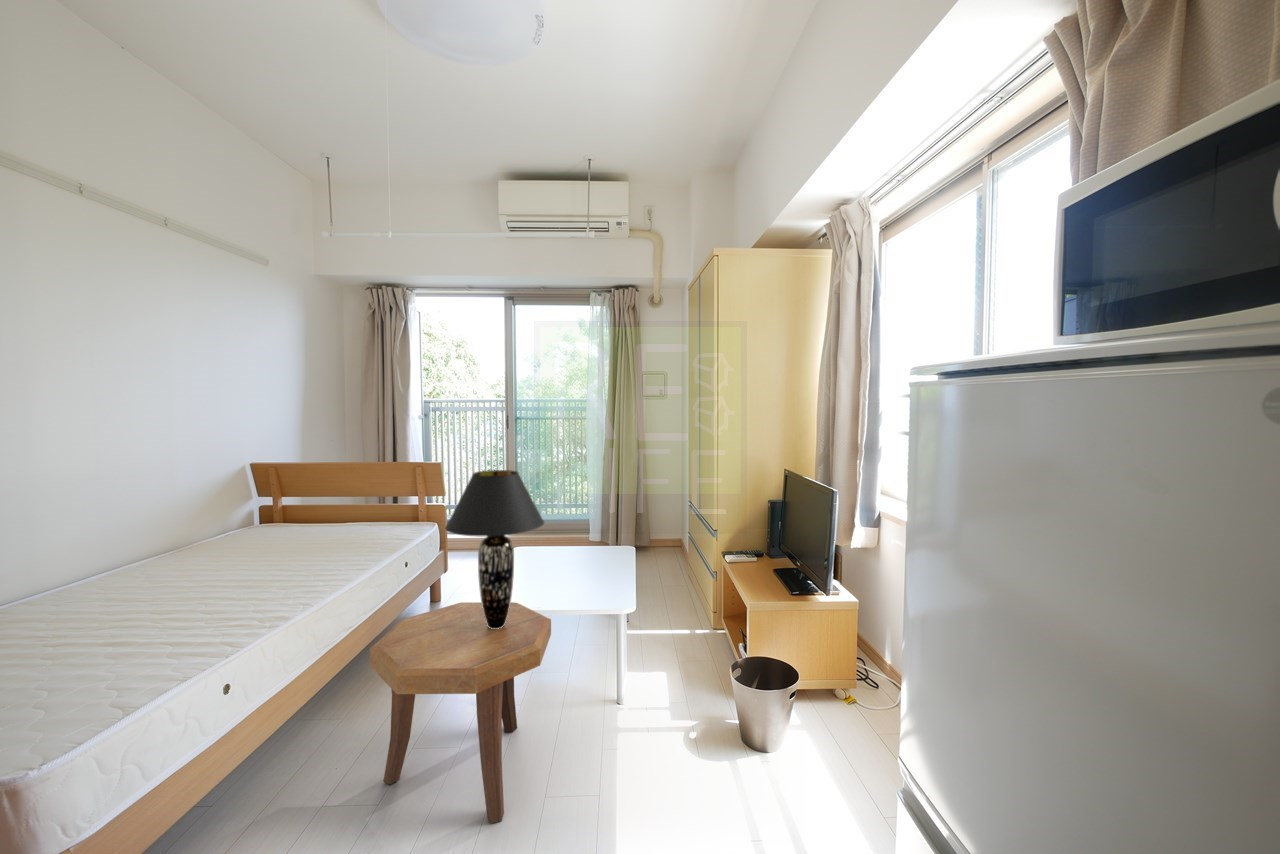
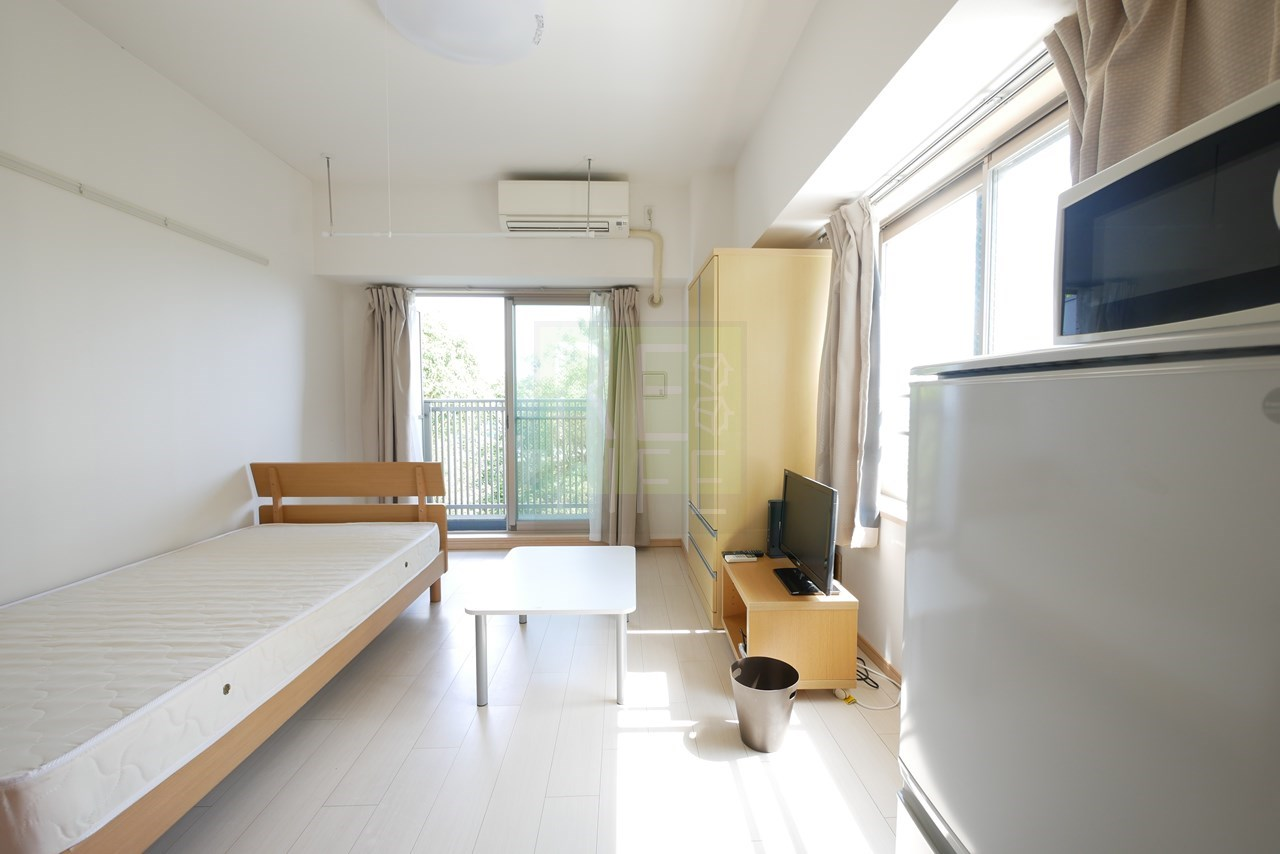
- side table (467, 693)
- table lamp (496, 549)
